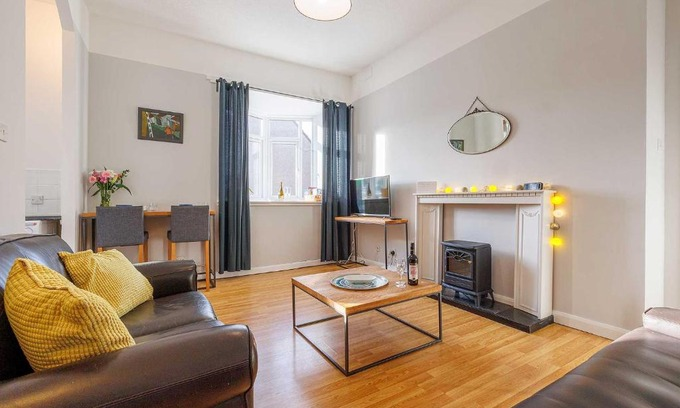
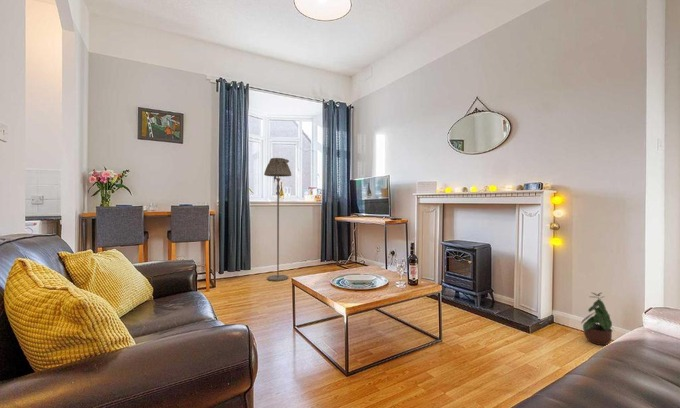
+ floor lamp (277, 218)
+ potted plant (597, 317)
